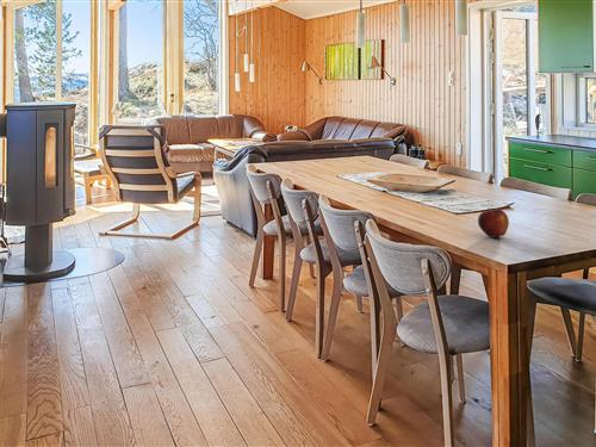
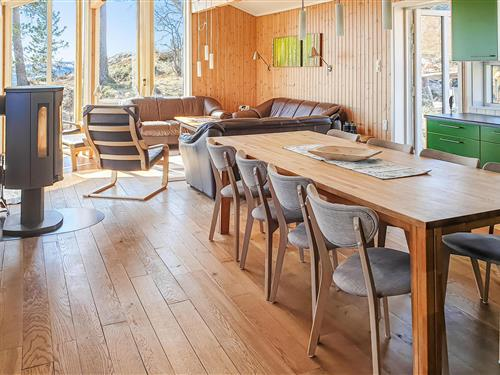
- fruit (492, 222)
